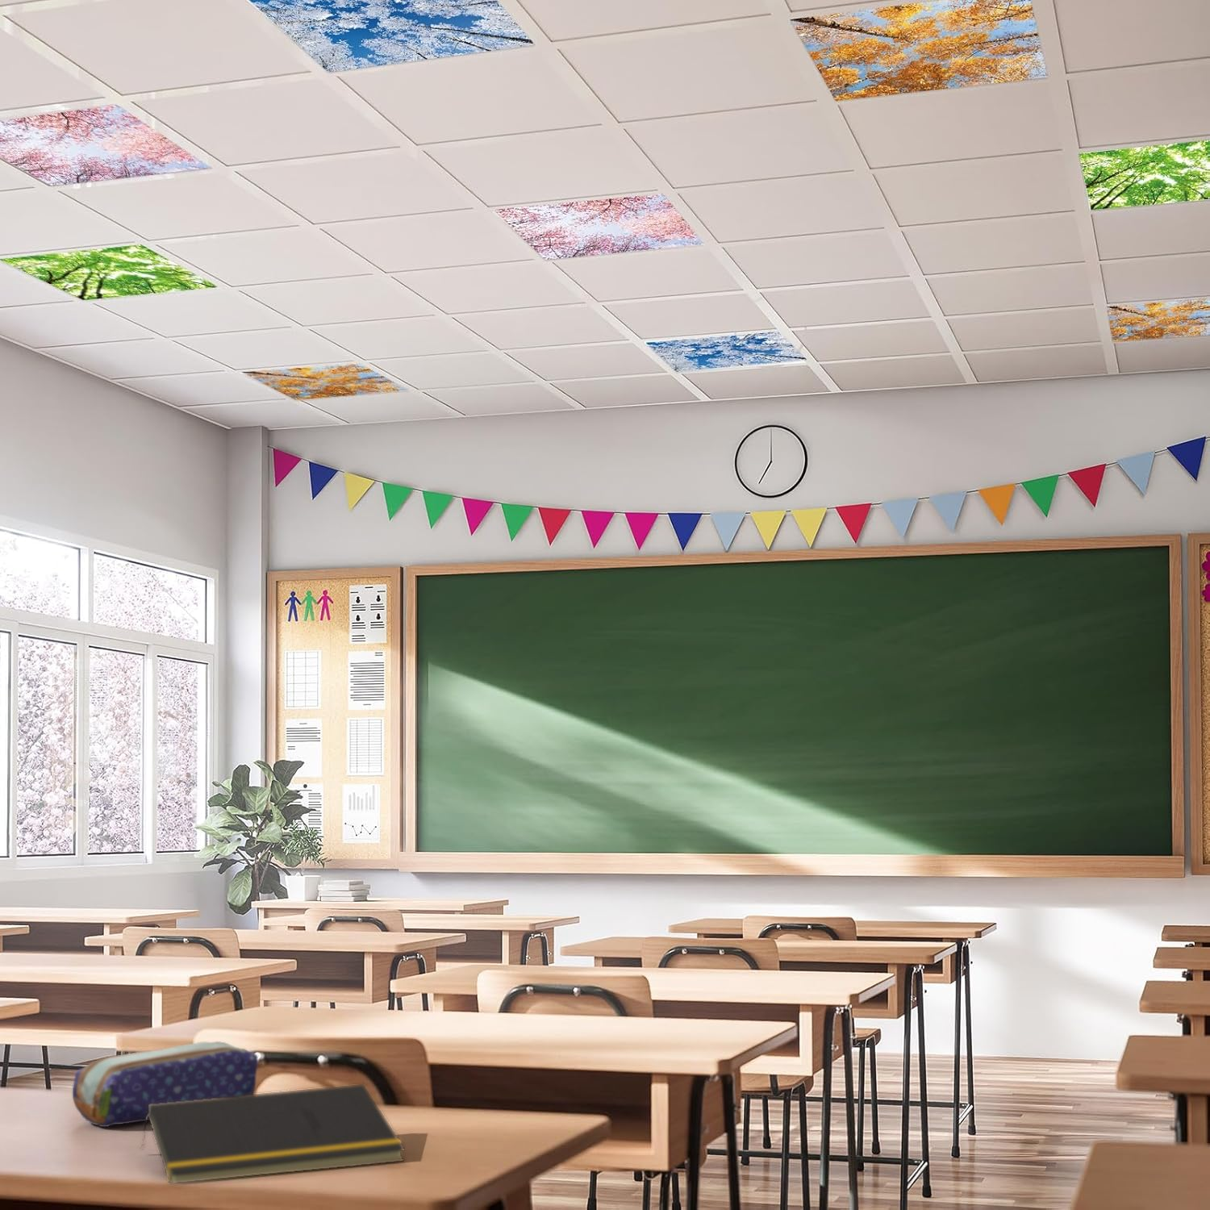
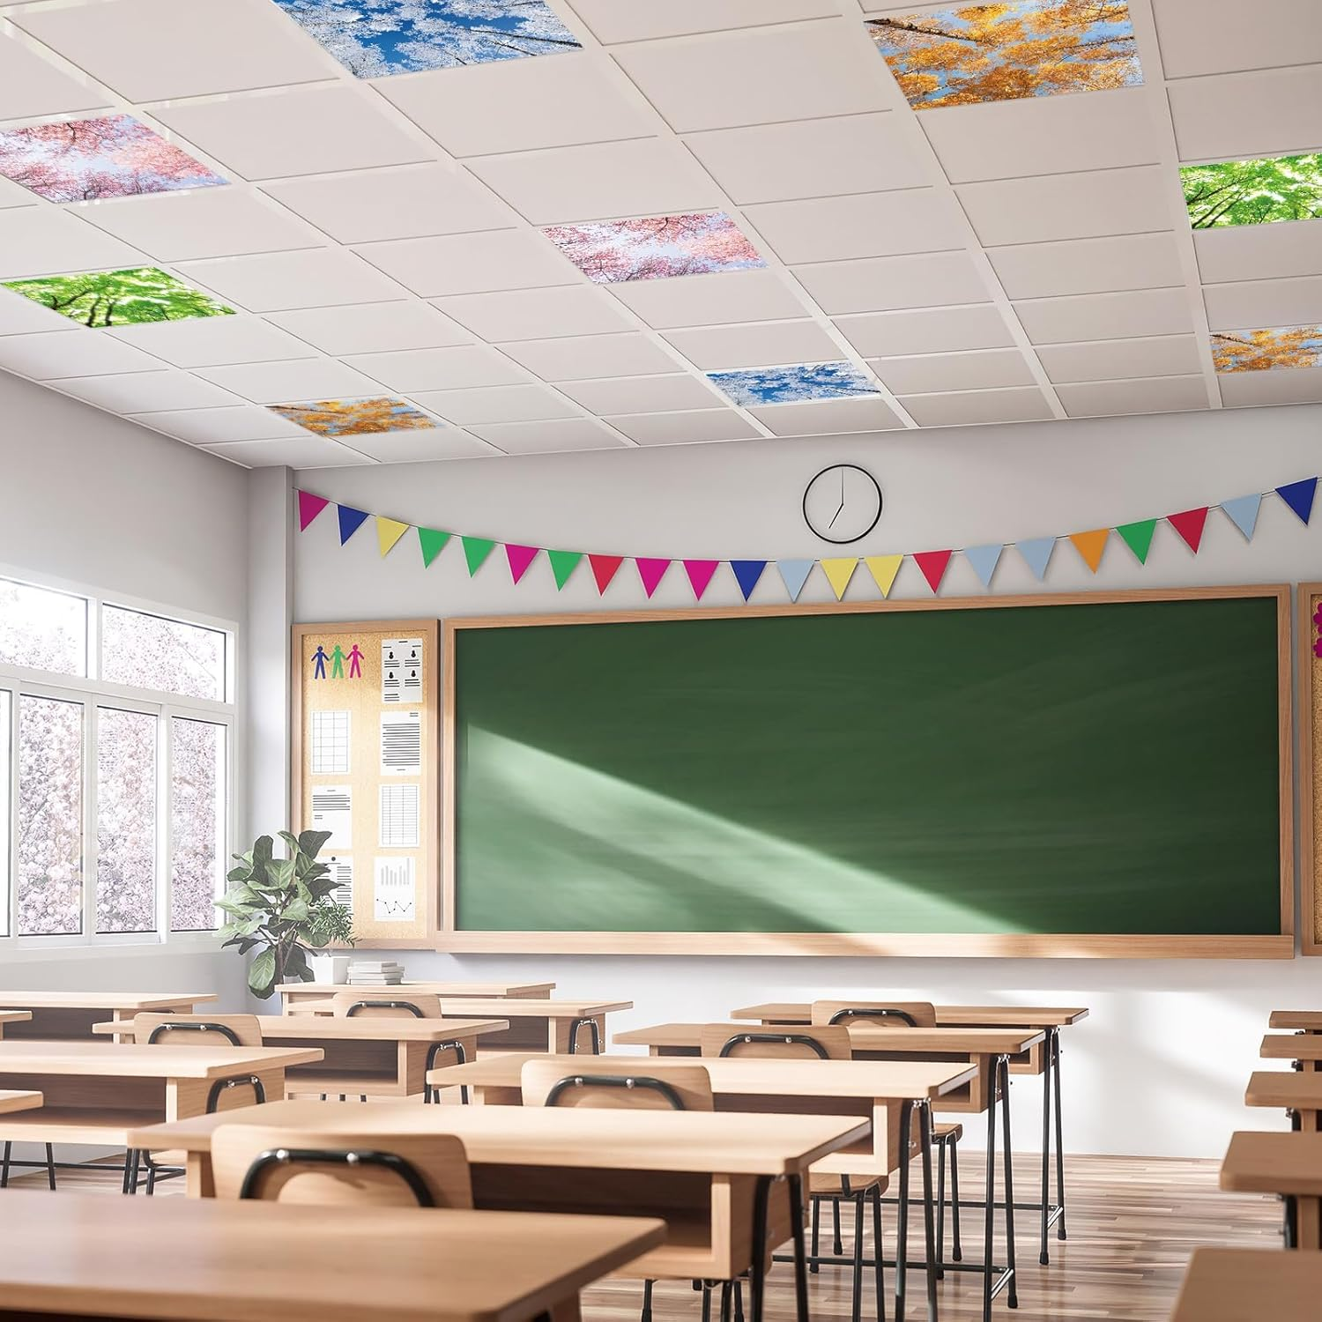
- pencil case (166, 1081)
- notepad (274, 1131)
